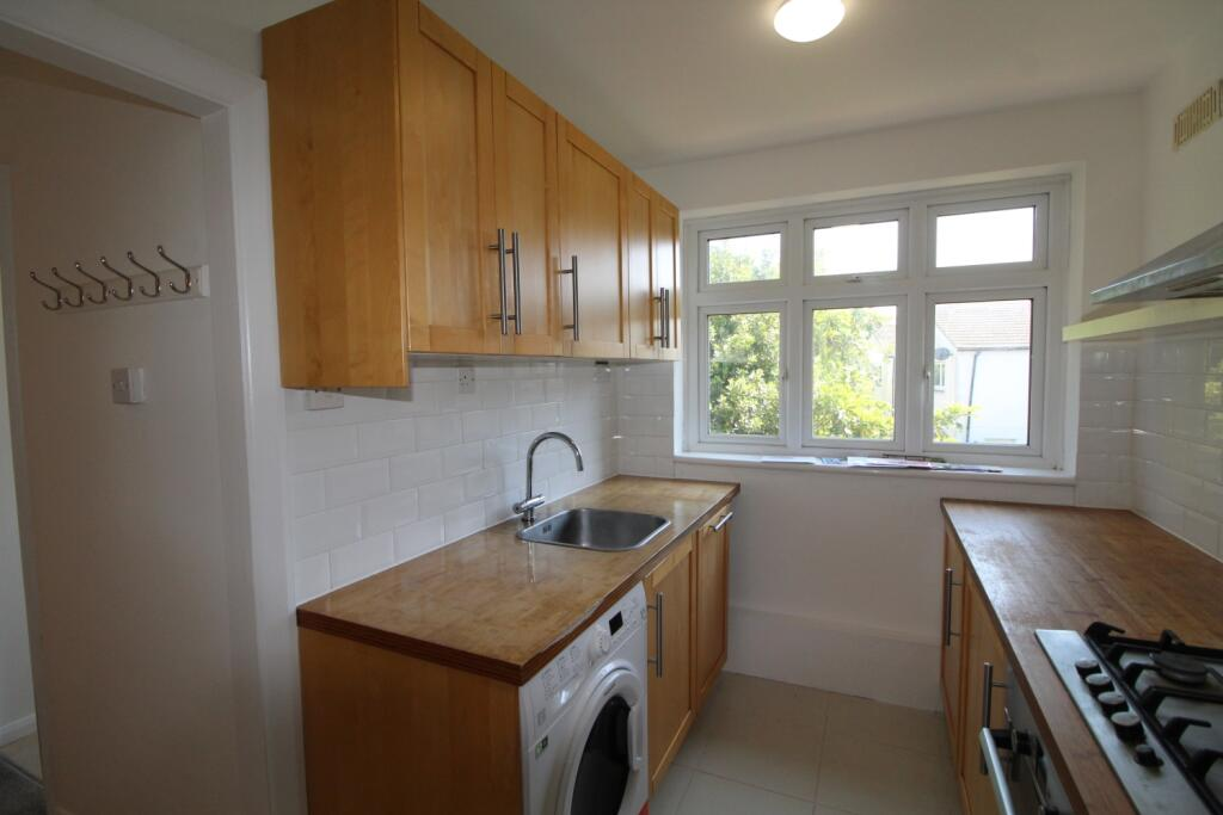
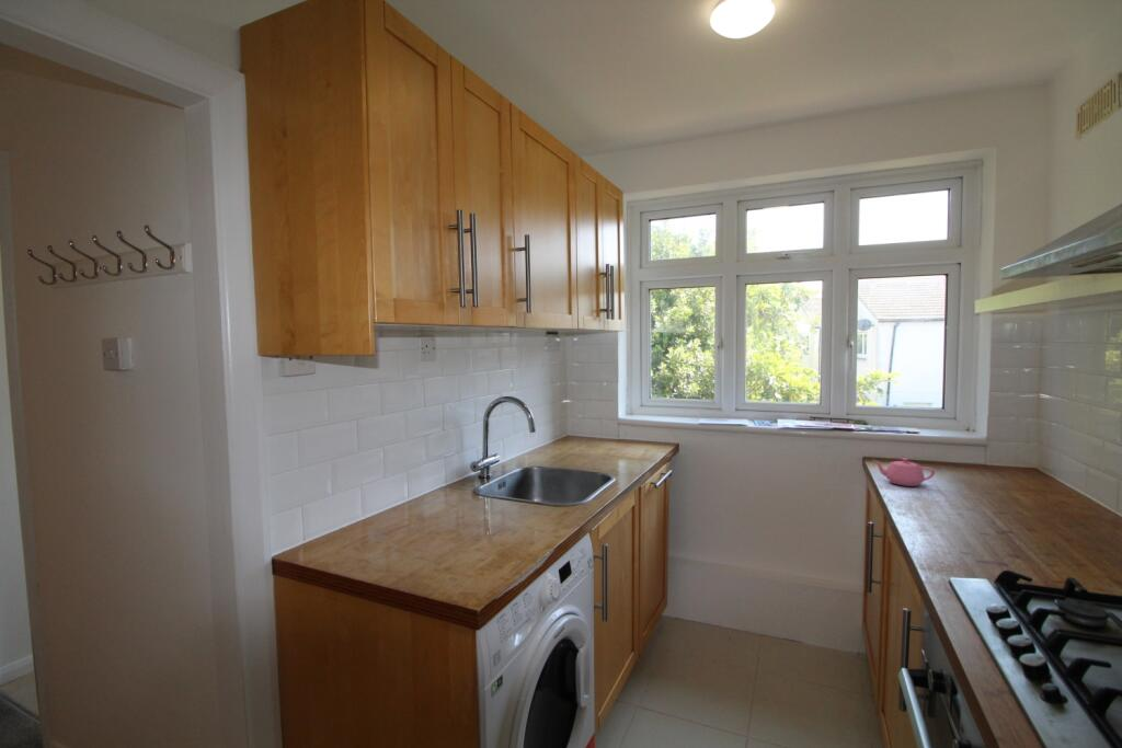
+ teapot (902, 470)
